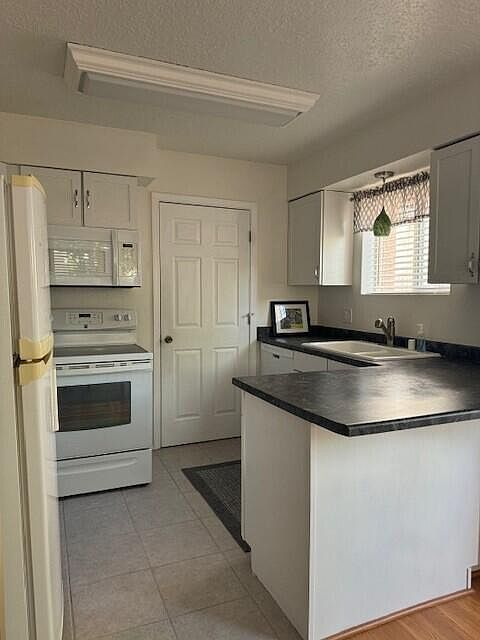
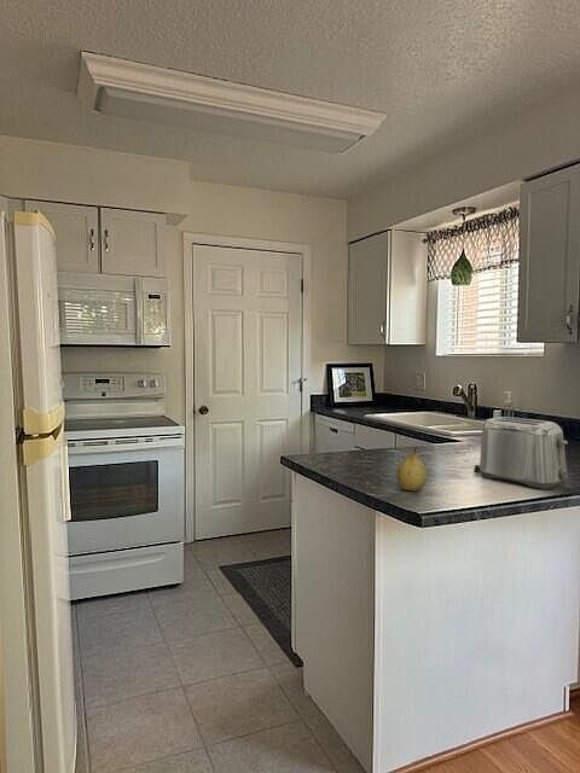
+ toaster (518, 449)
+ fruit (411, 469)
